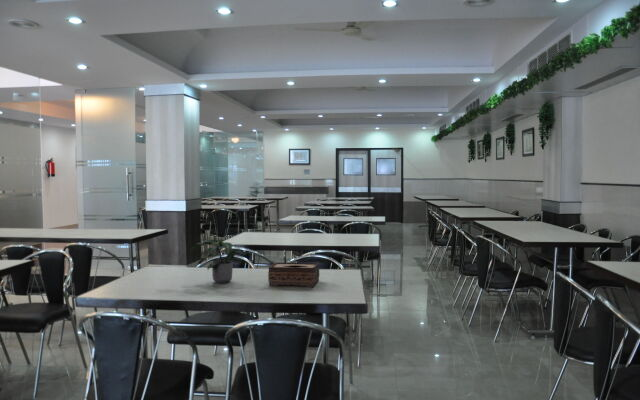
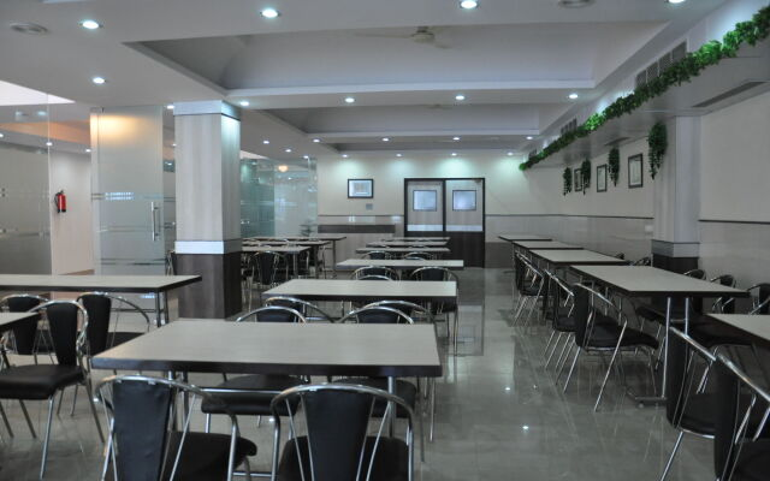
- potted plant (218, 261)
- tissue box (294, 274)
